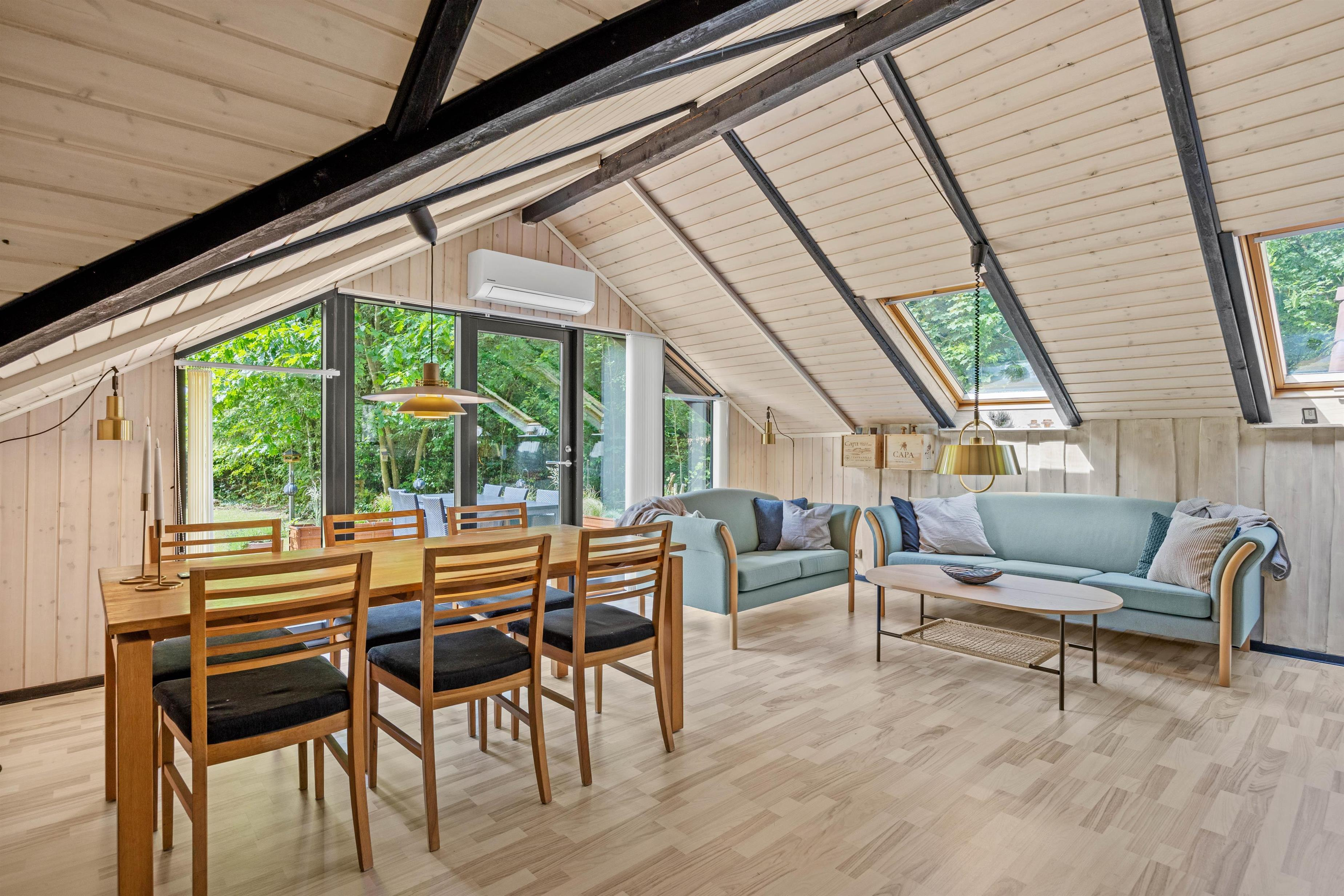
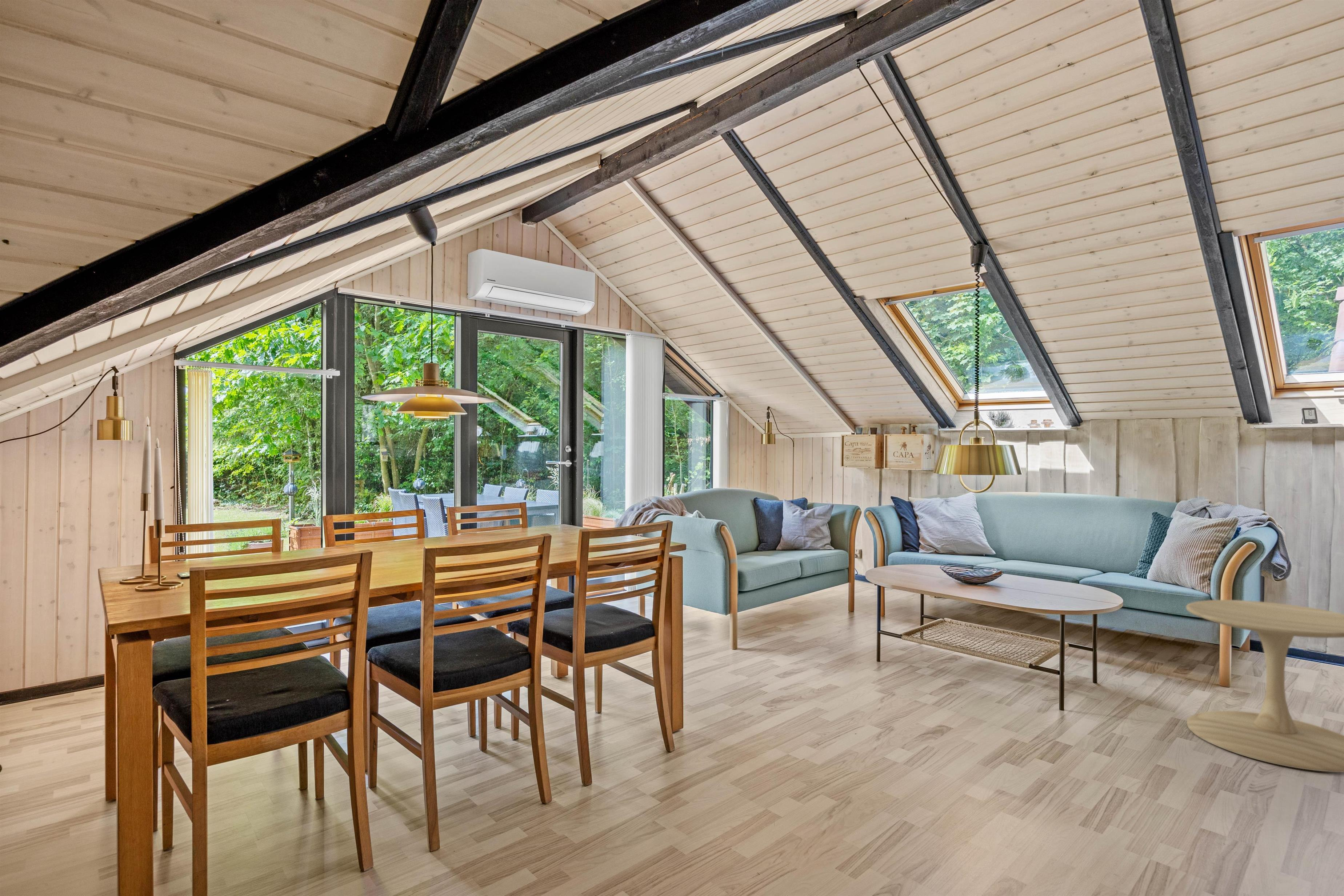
+ side table (1275, 677)
